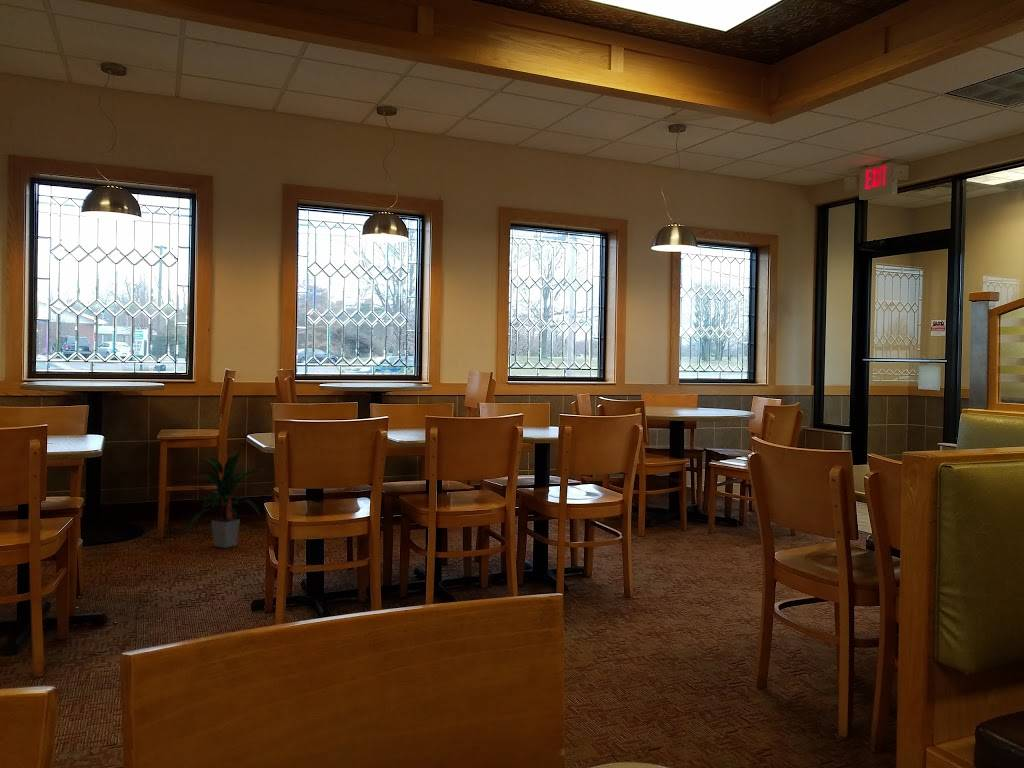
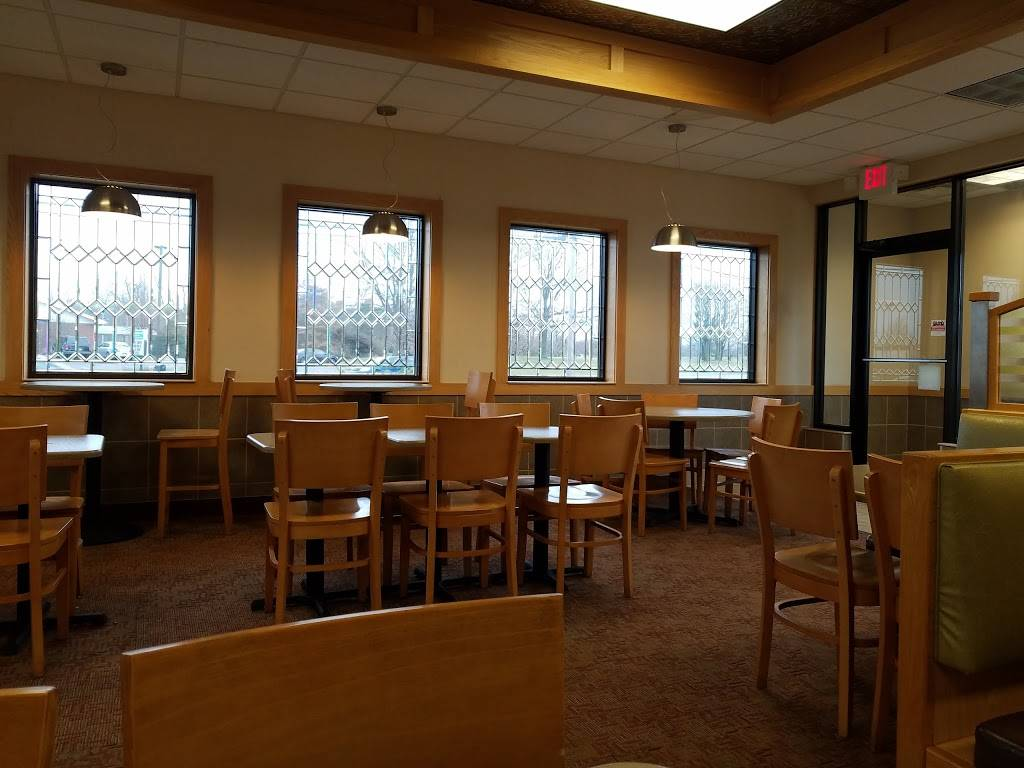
- indoor plant (221, 497)
